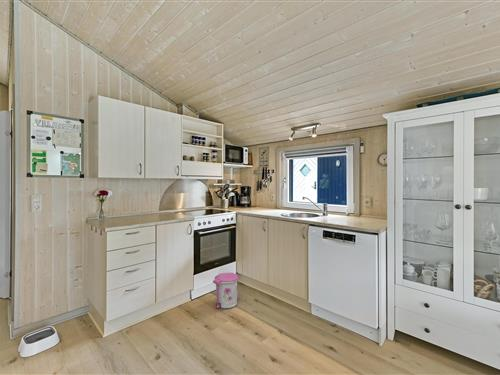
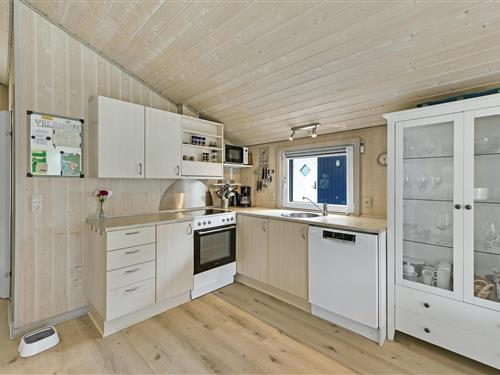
- trash can (226, 289)
